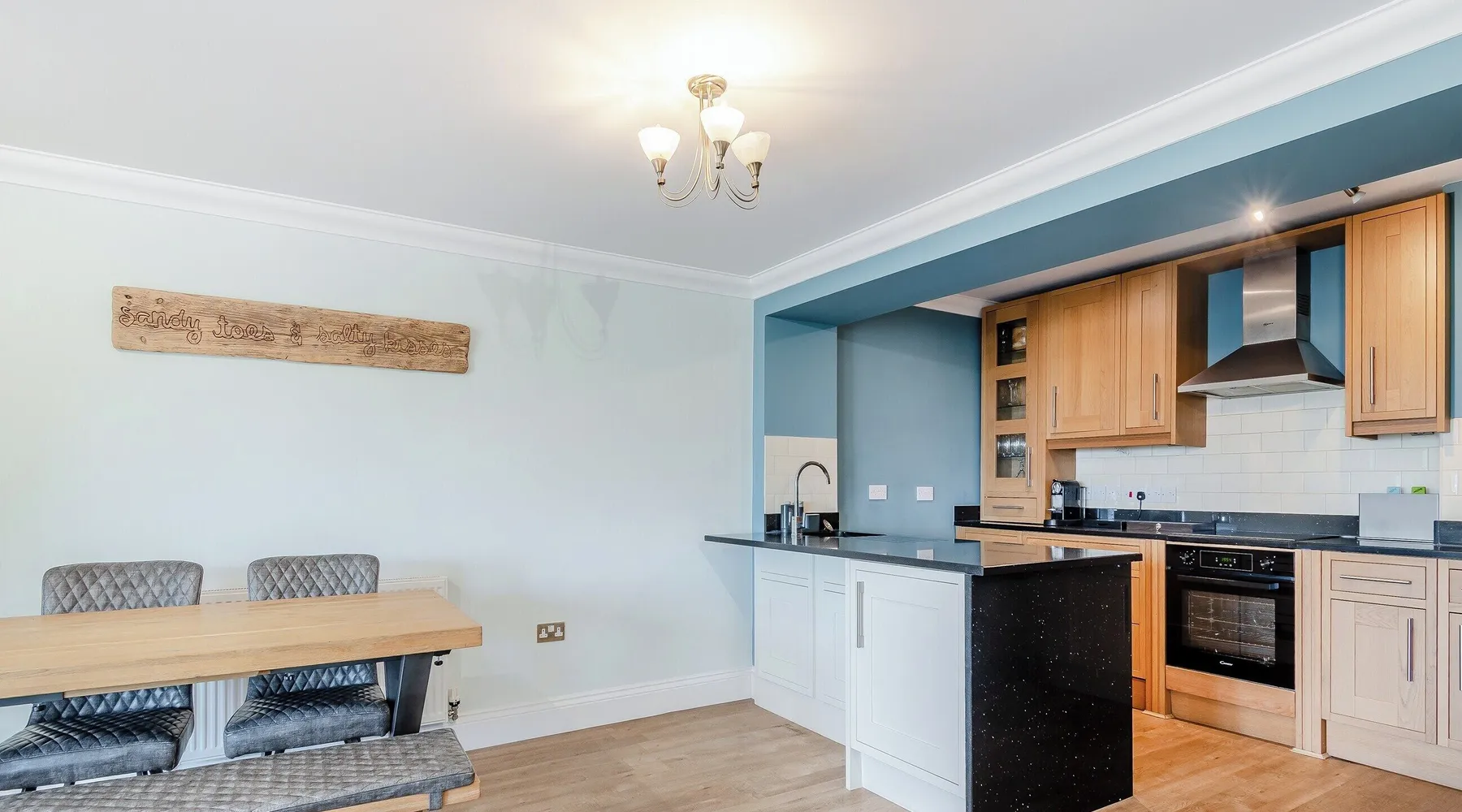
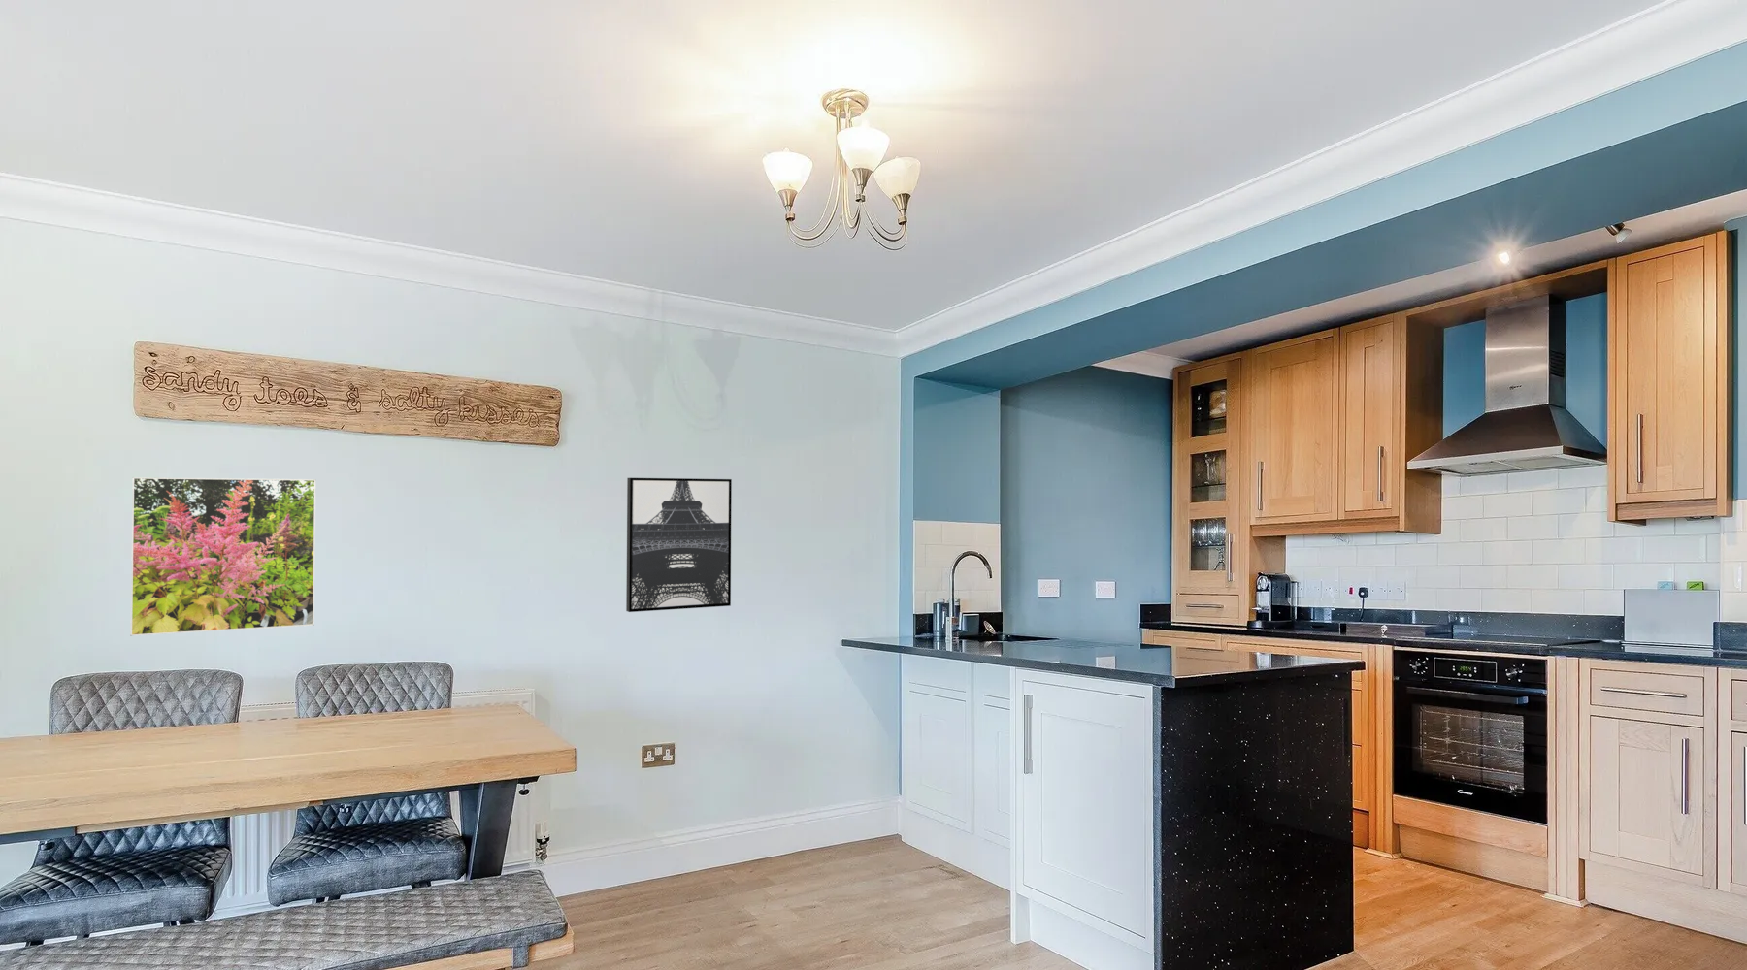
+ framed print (227, 554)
+ wall art (680, 544)
